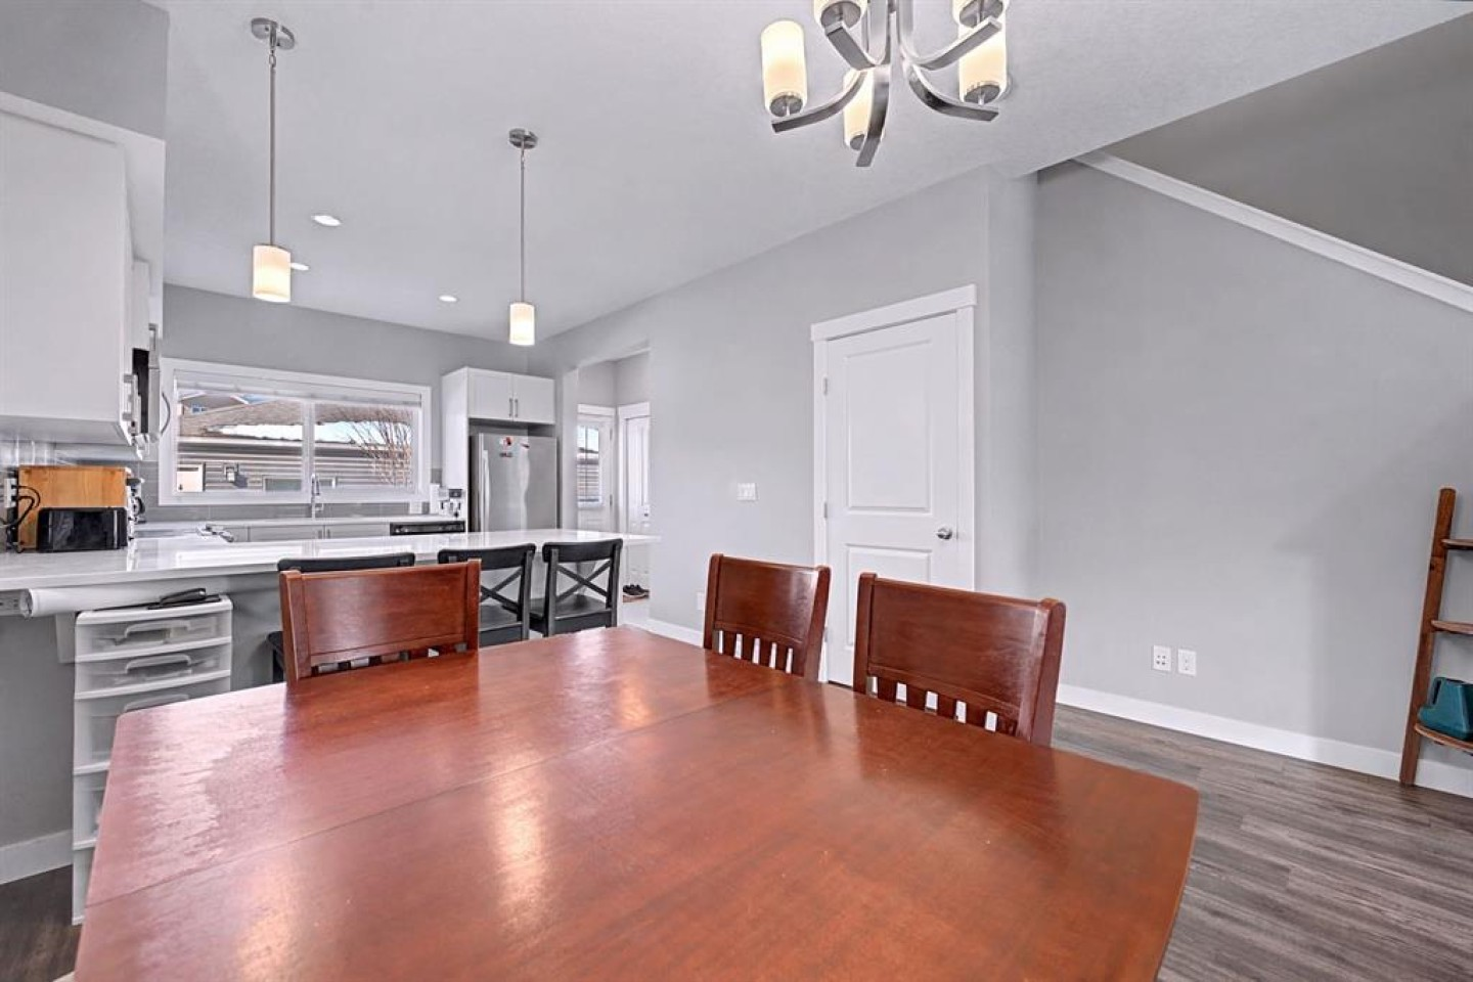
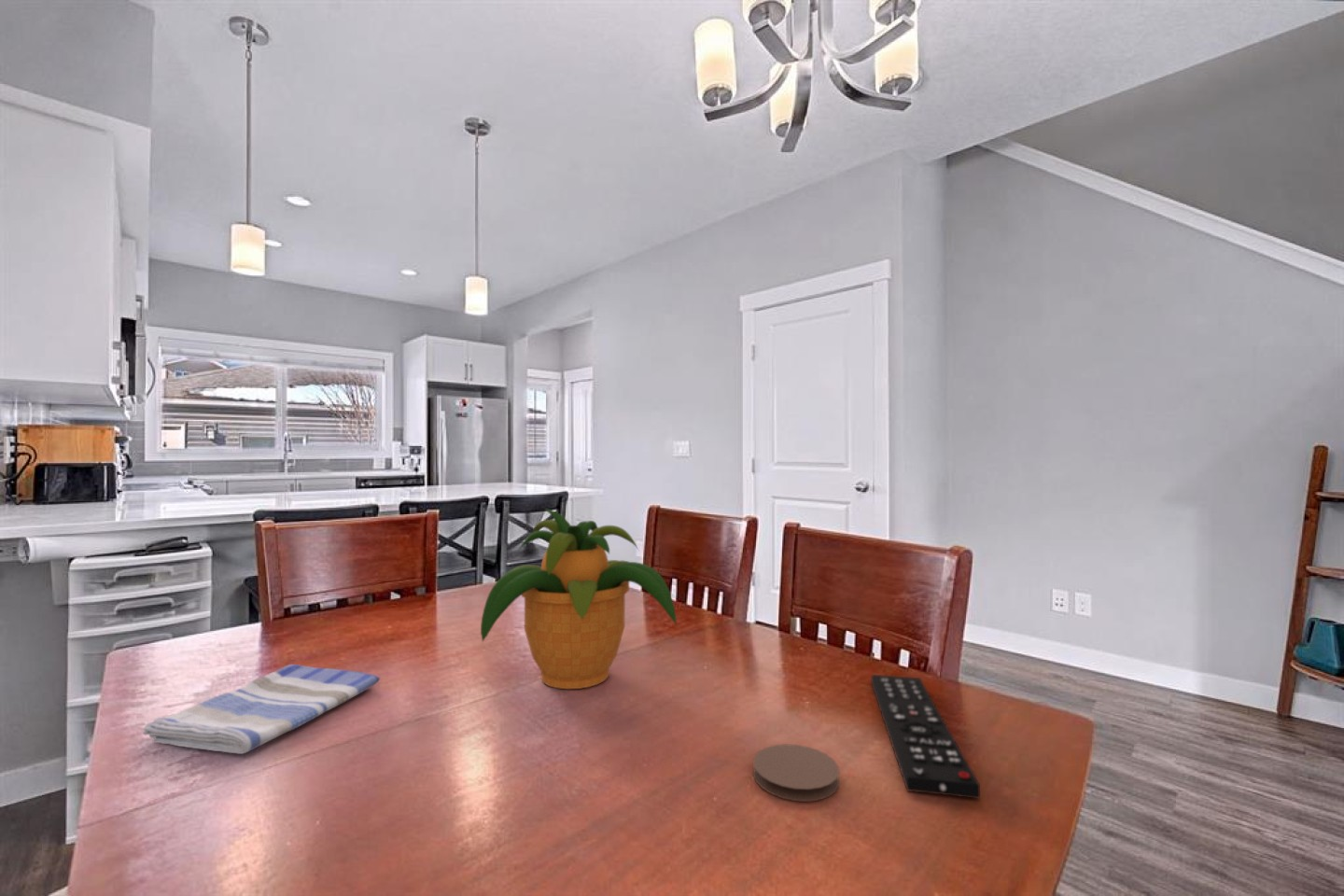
+ potted plant (573, 589)
+ remote control (915, 723)
+ dish towel (273, 702)
+ coaster (795, 770)
